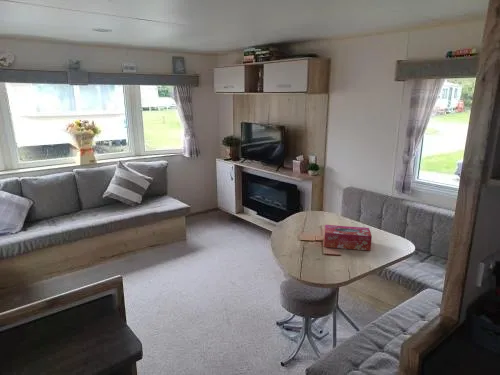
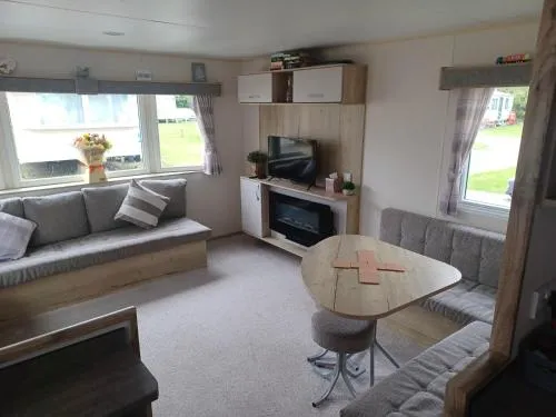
- tissue box (347, 237)
